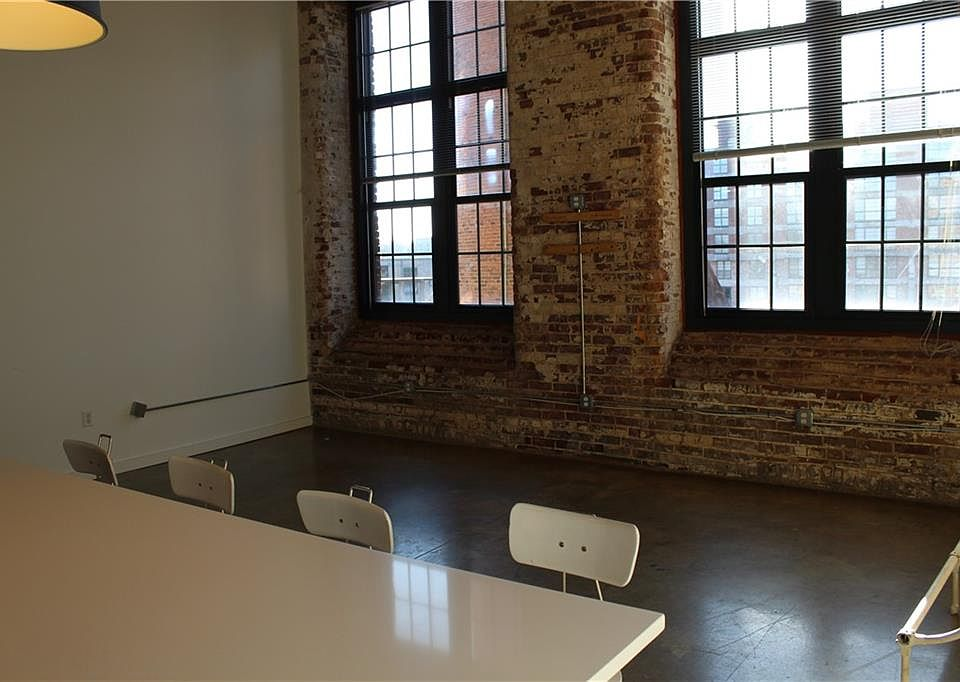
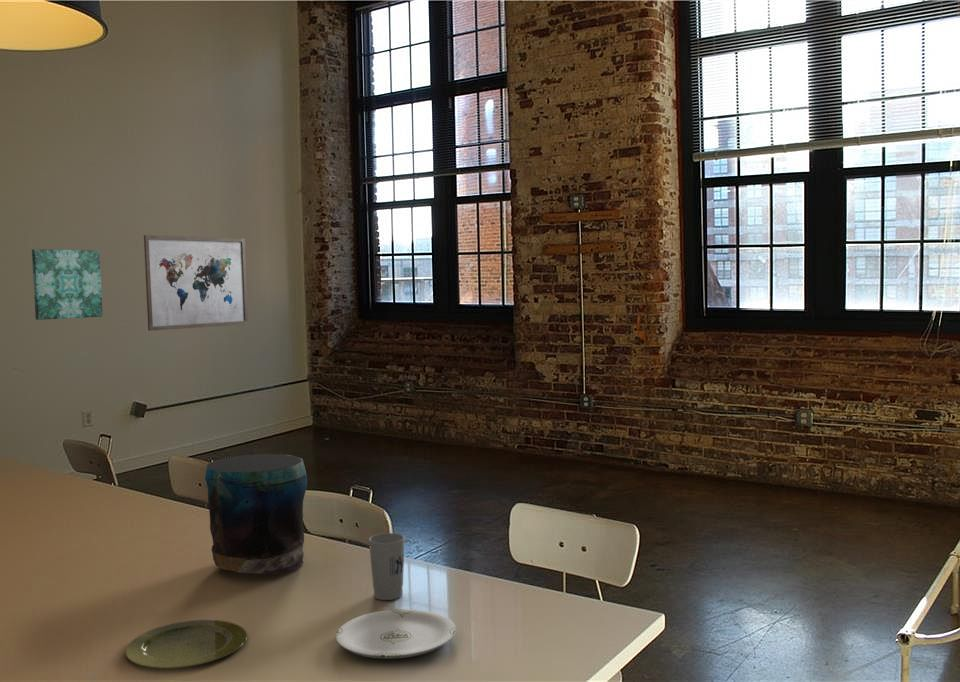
+ plate (187, 643)
+ wall art (68, 284)
+ vase (257, 514)
+ wall art (198, 282)
+ cup (387, 566)
+ plate (396, 635)
